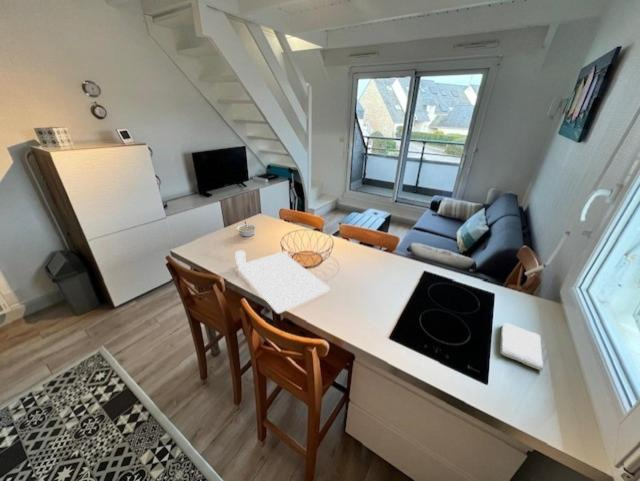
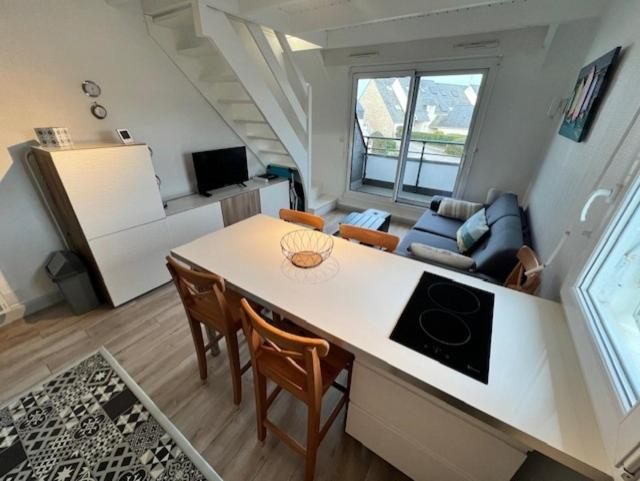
- washcloth (520, 343)
- cutting board (278, 270)
- legume (246, 230)
